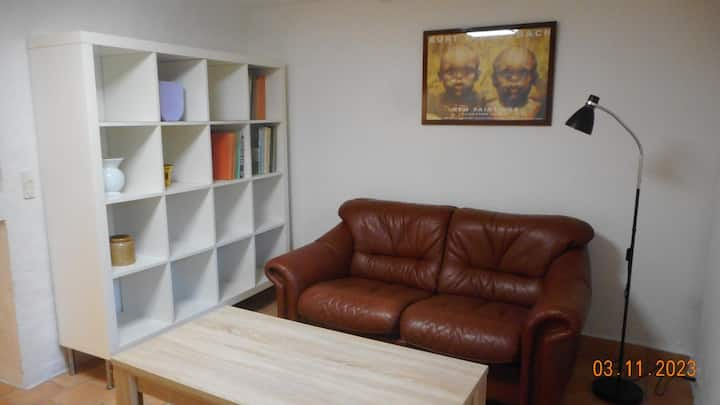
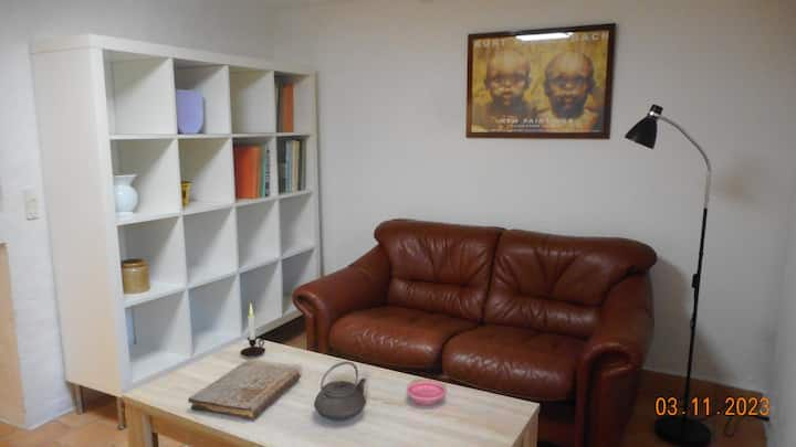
+ candle (253, 327)
+ teapot (343, 386)
+ saucer (426, 393)
+ book (247, 387)
